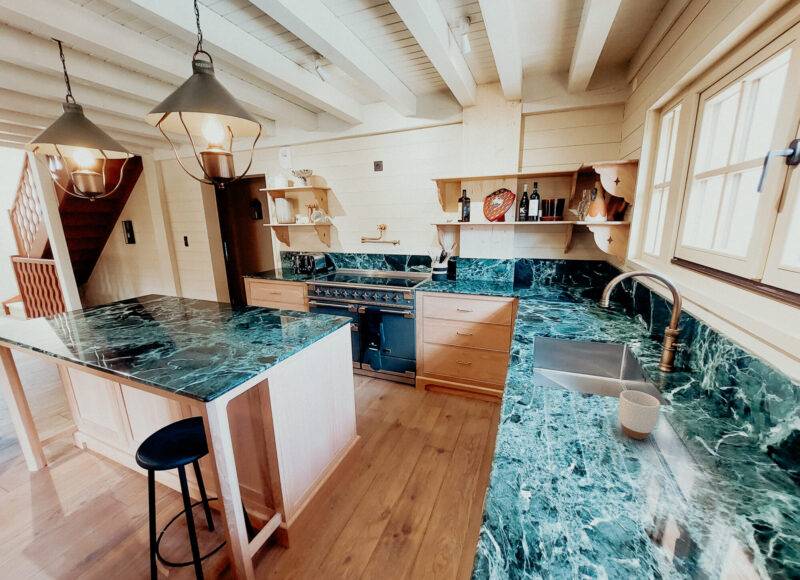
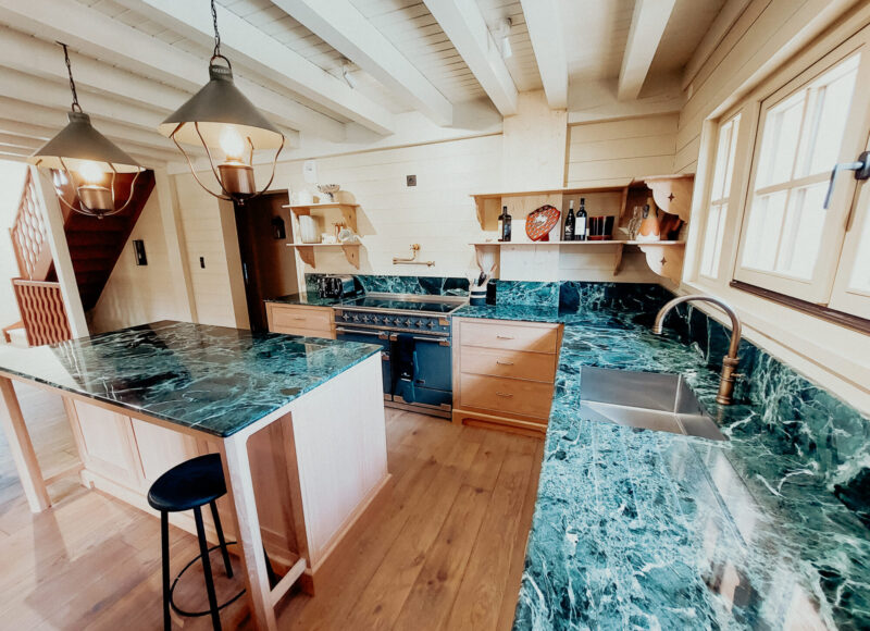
- mug (637, 413)
